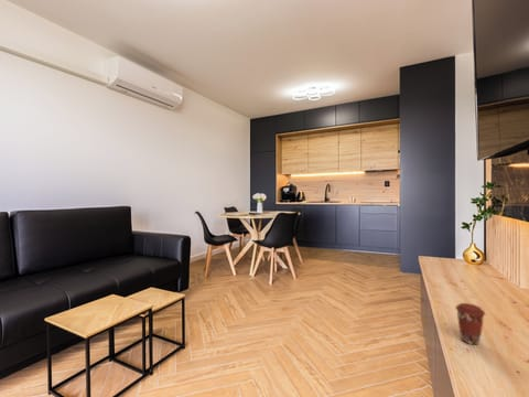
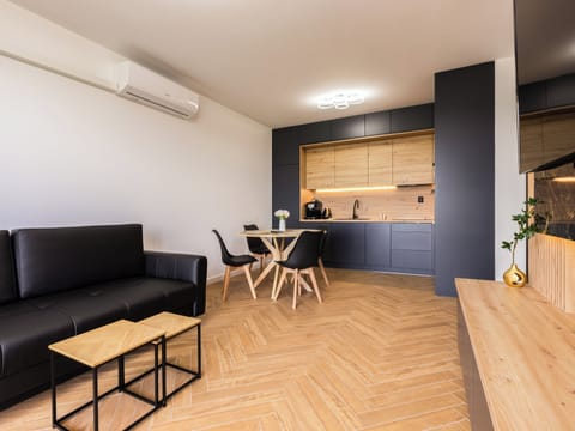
- coffee cup (469, 323)
